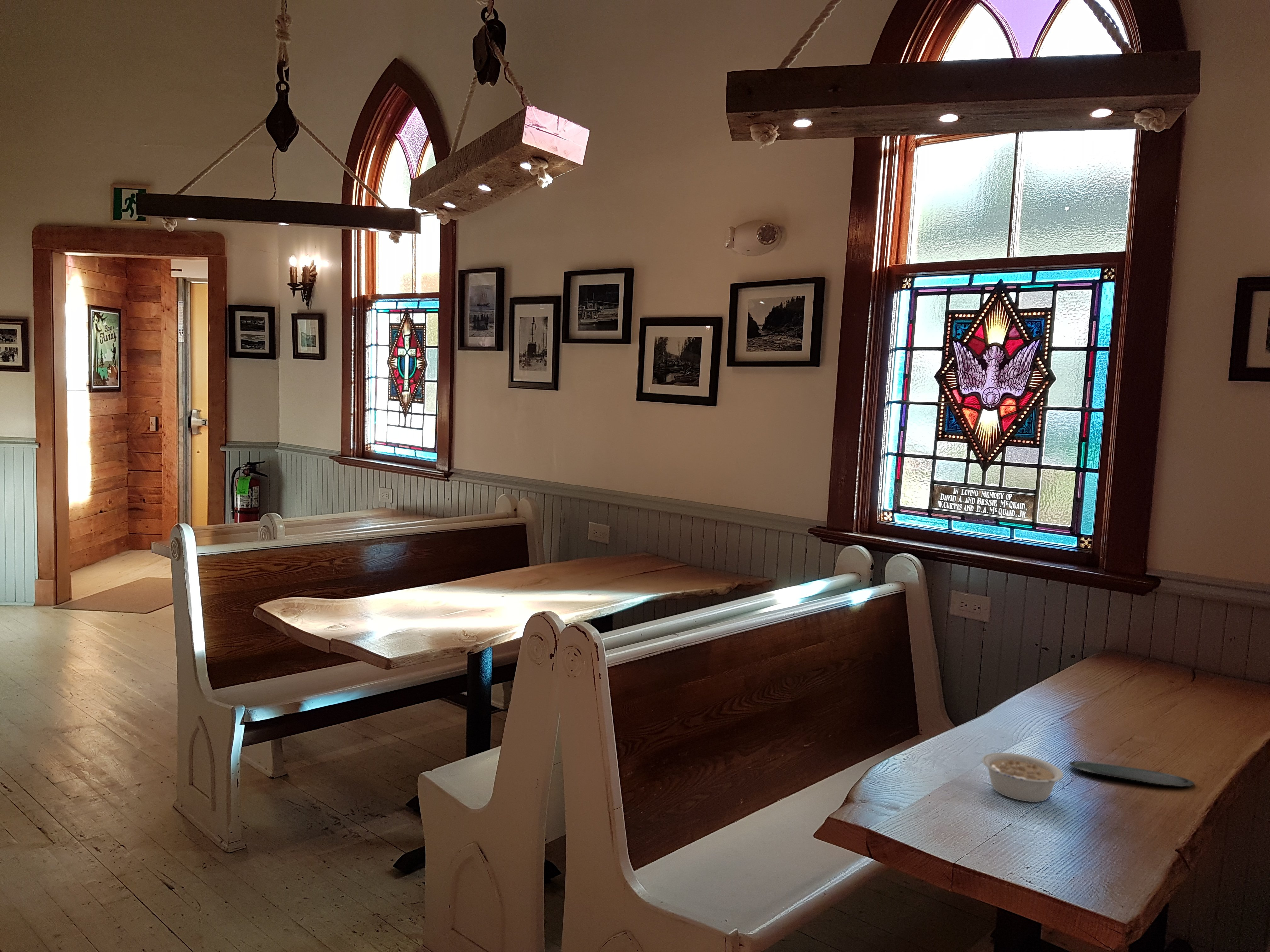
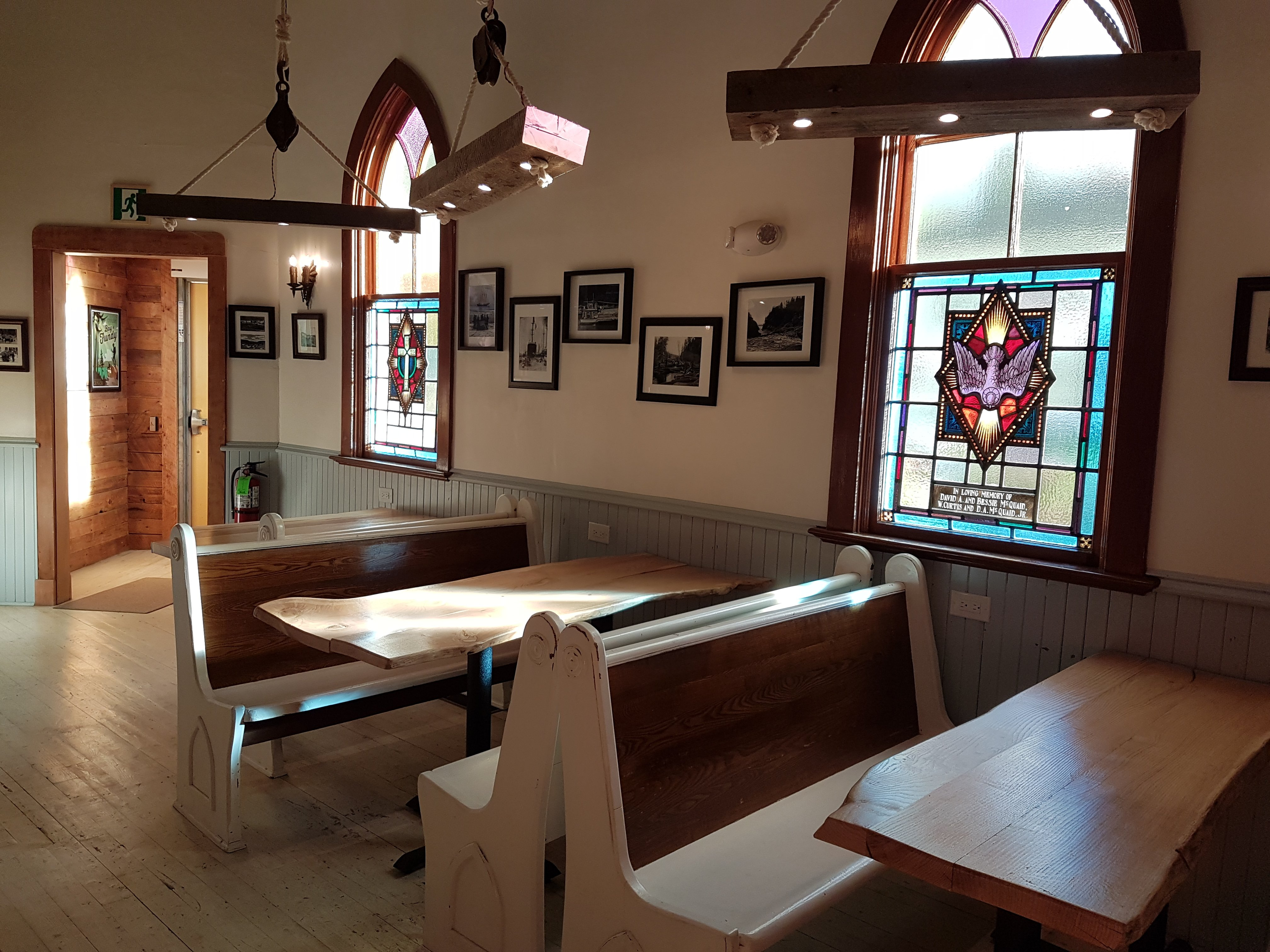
- oval tray (1130, 773)
- legume (1024, 777)
